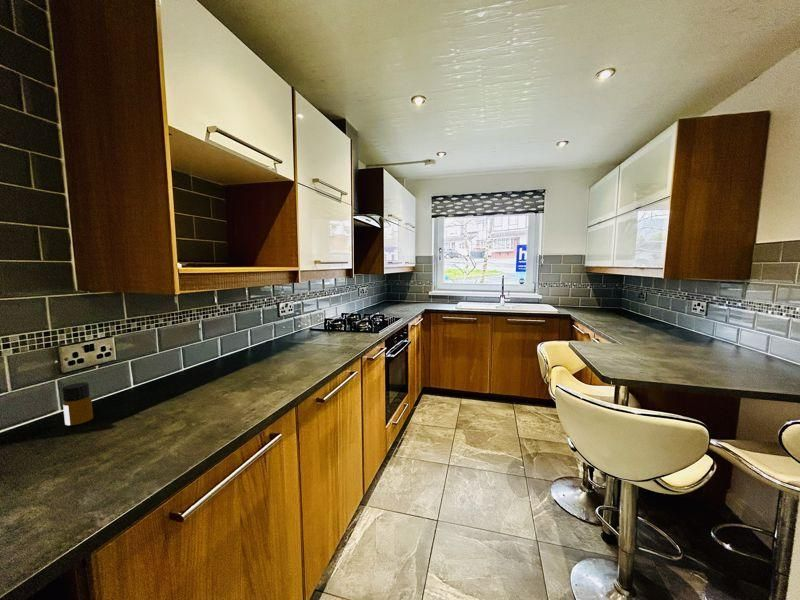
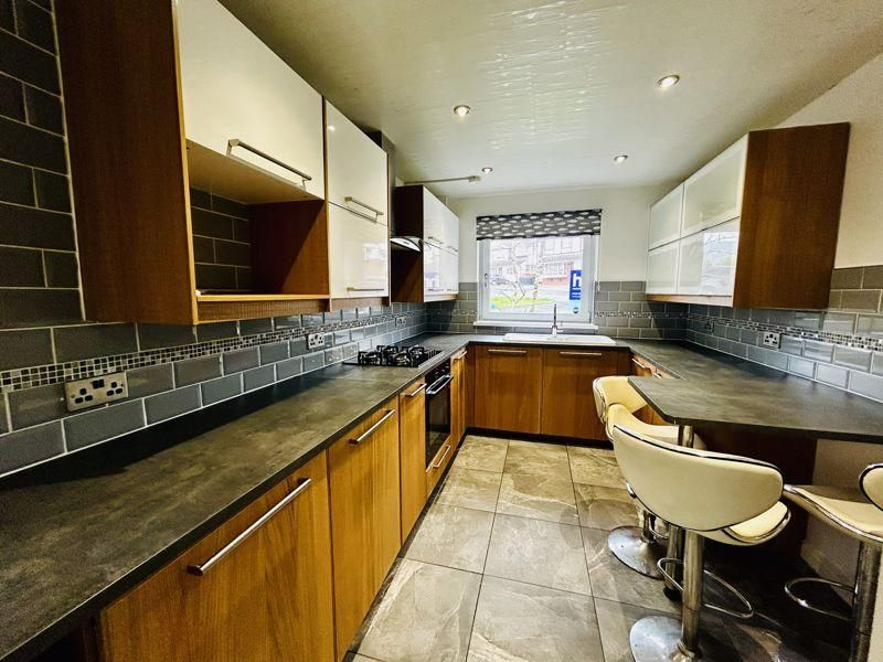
- bottle (77, 403)
